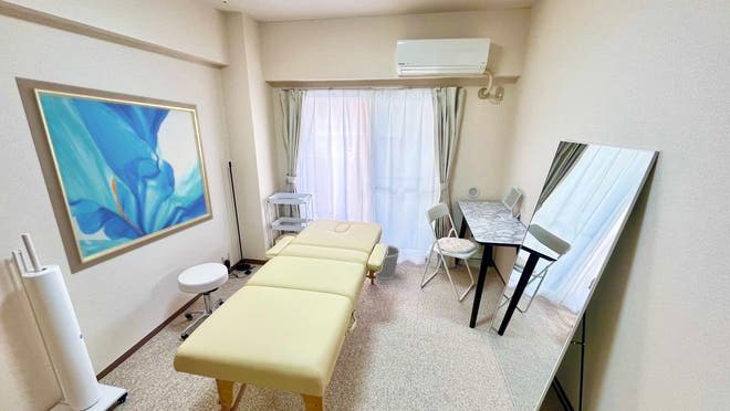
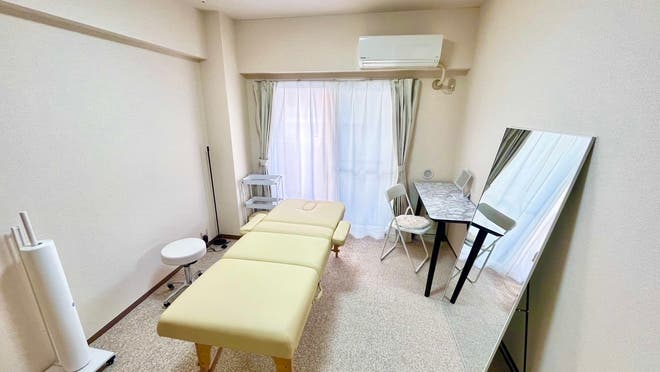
- wastebasket (385, 263)
- wall art (147, 171)
